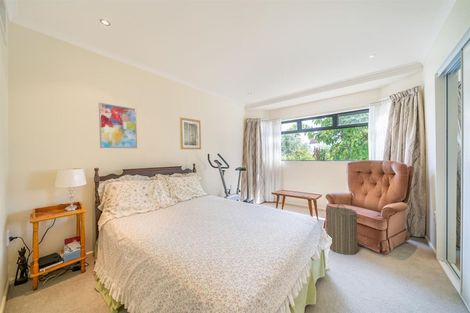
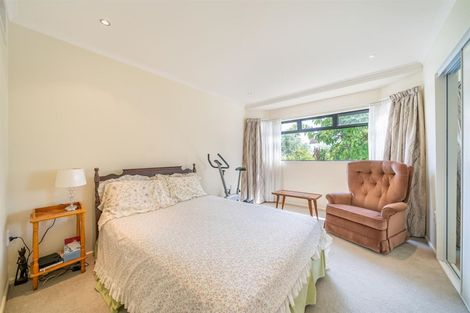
- wall art (119, 127)
- wall art (190, 134)
- laundry hamper (341, 226)
